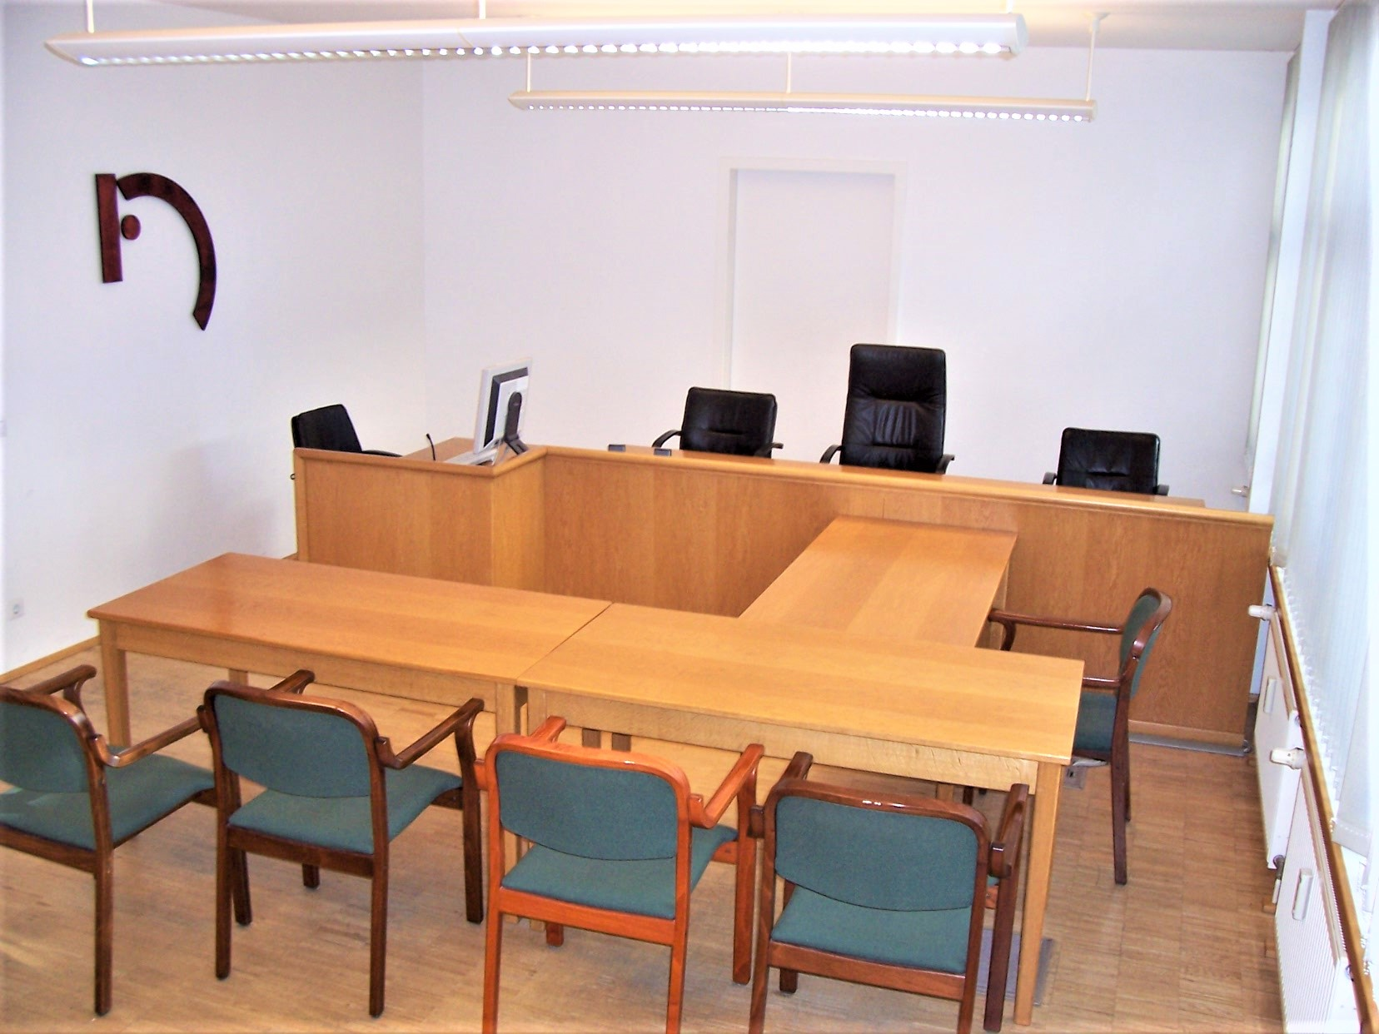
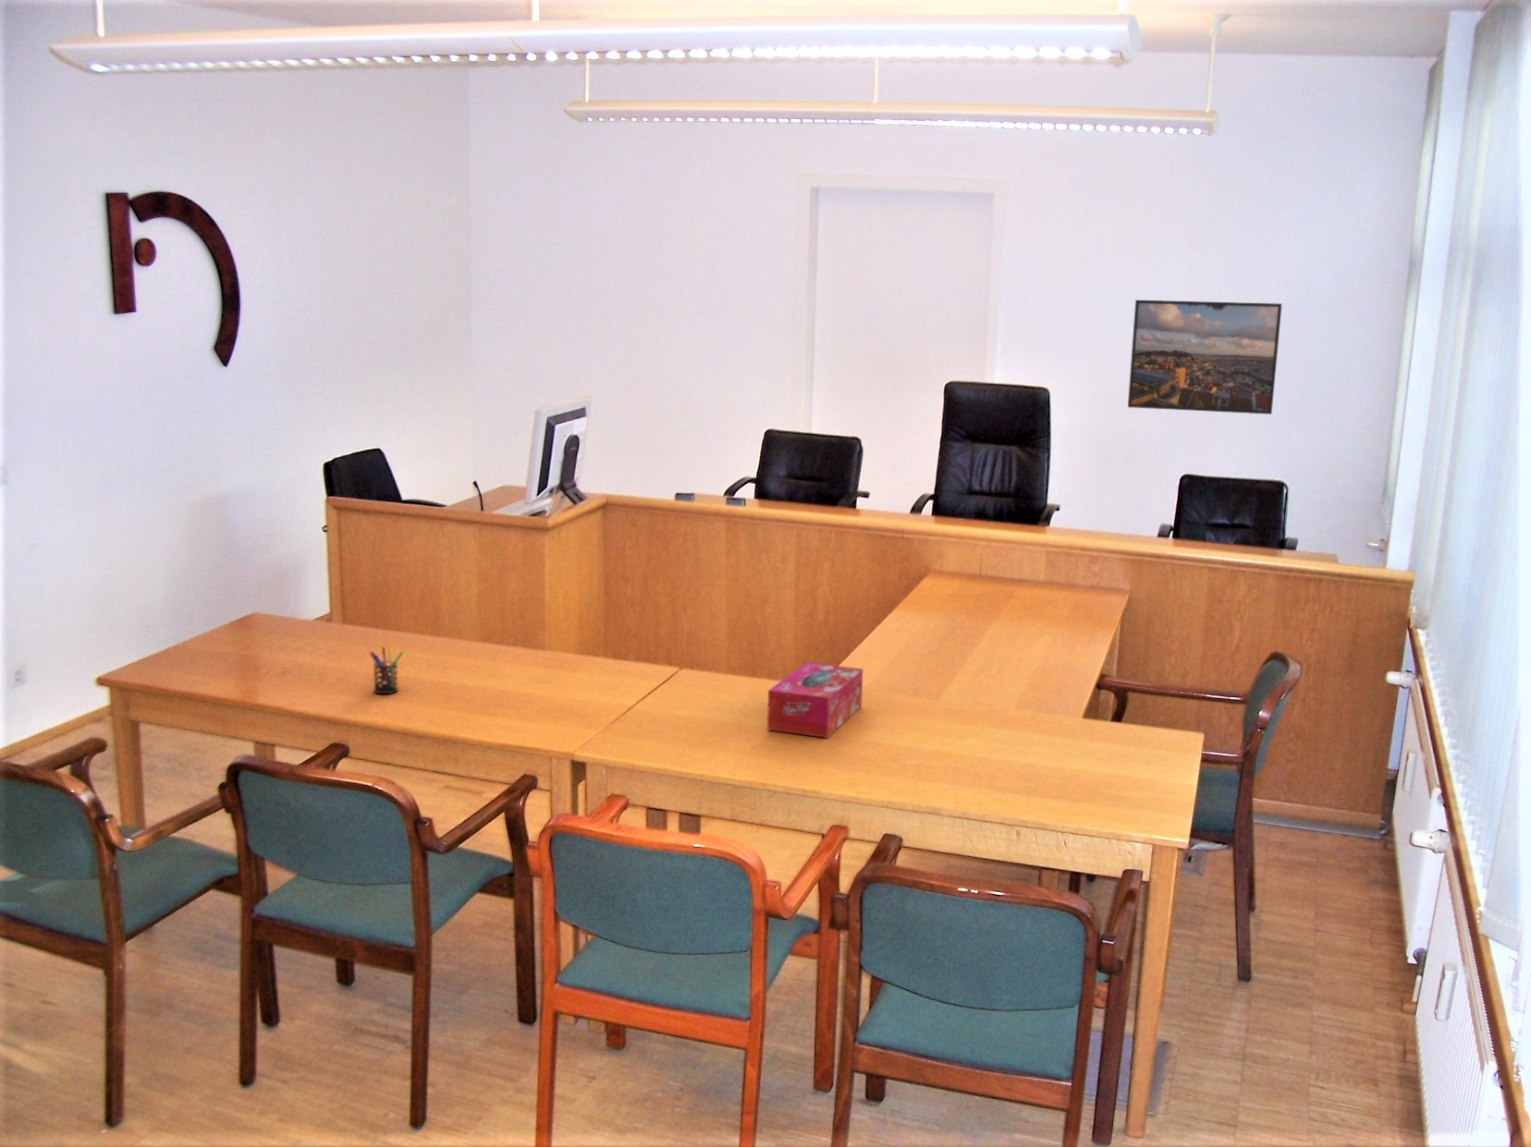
+ tissue box (816, 698)
+ pen holder (387, 667)
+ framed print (1203, 357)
